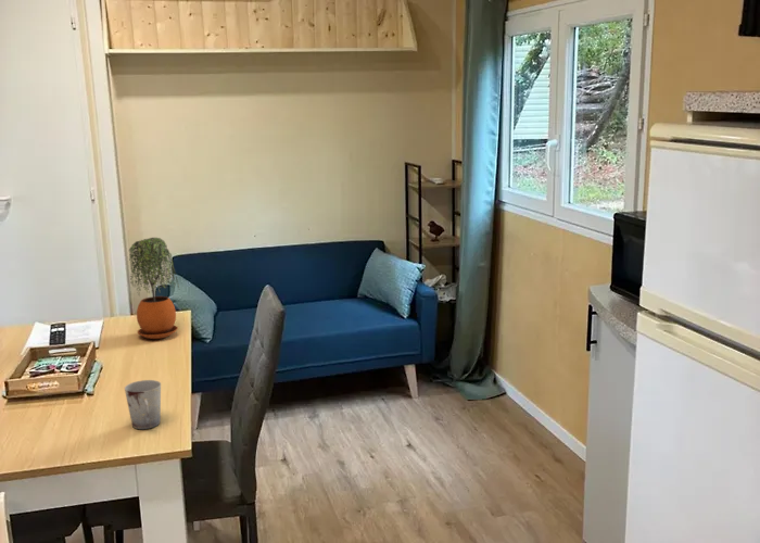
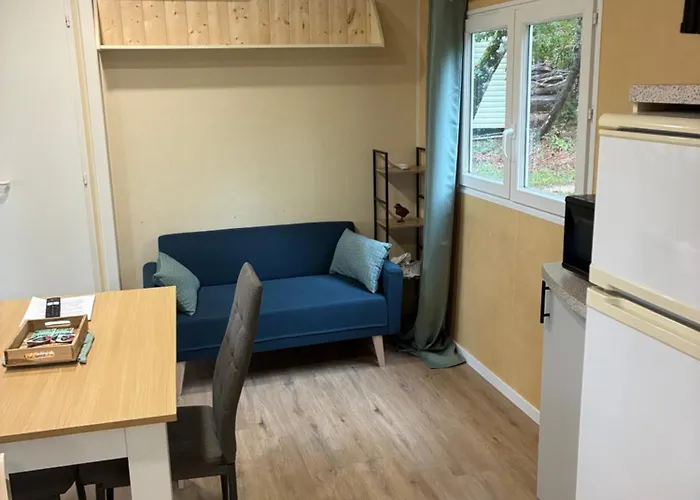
- potted plant (155, 286)
- cup (144, 407)
